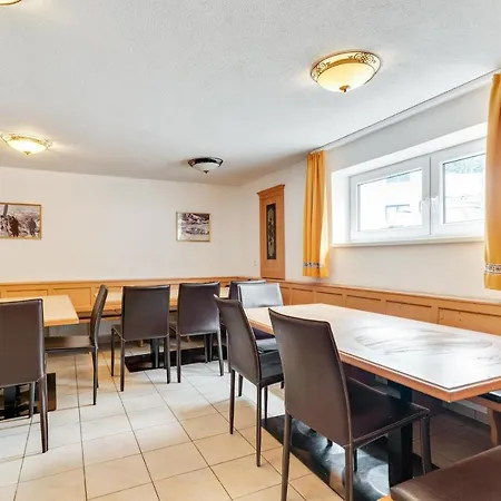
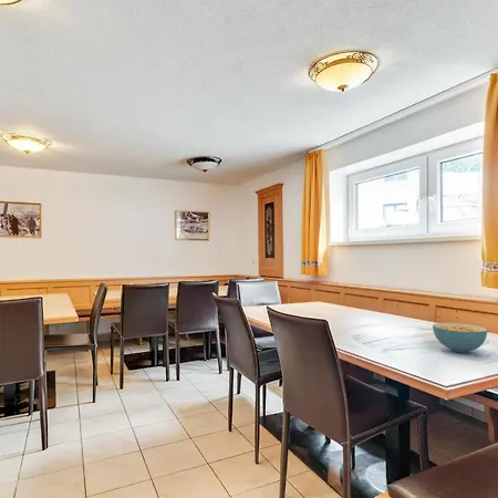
+ cereal bowl (459, 339)
